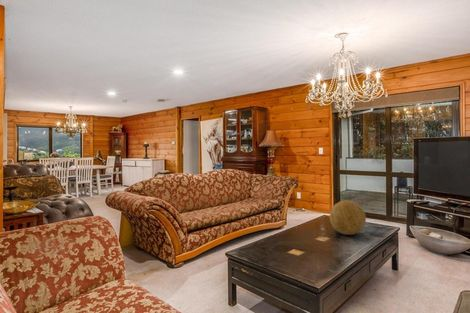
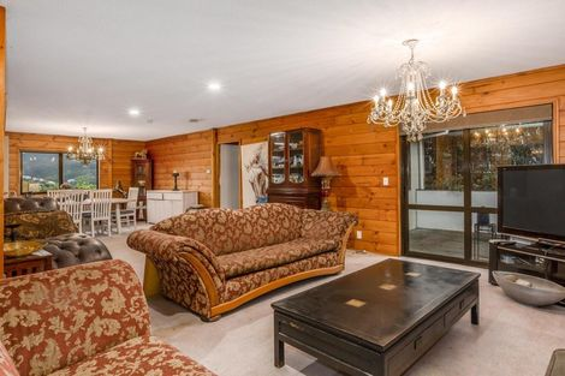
- decorative ball (347, 217)
